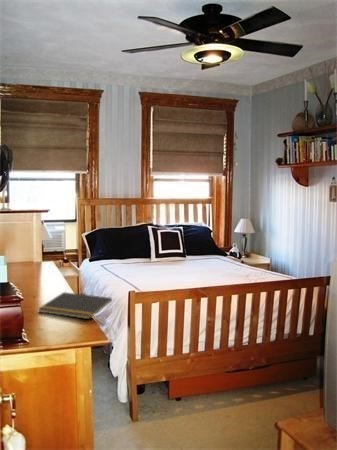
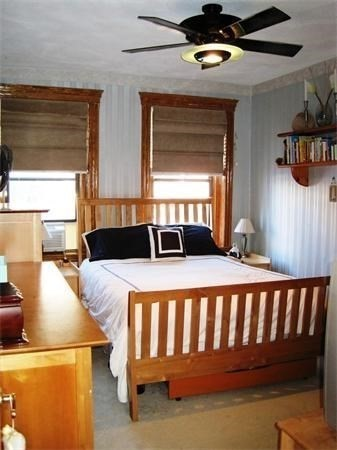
- notepad (75, 304)
